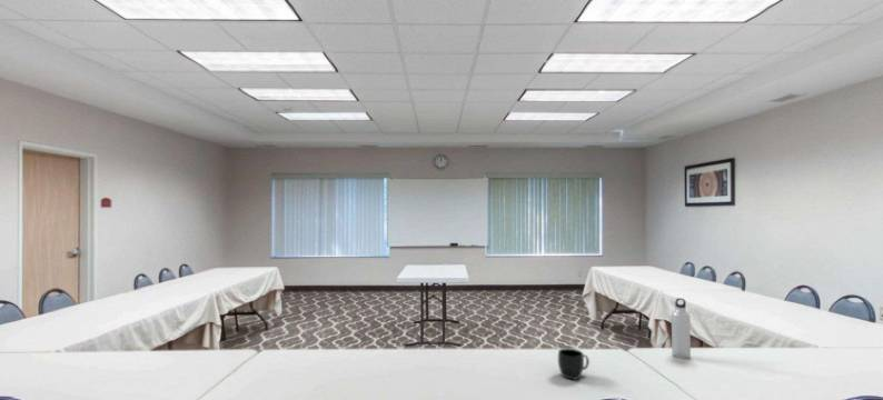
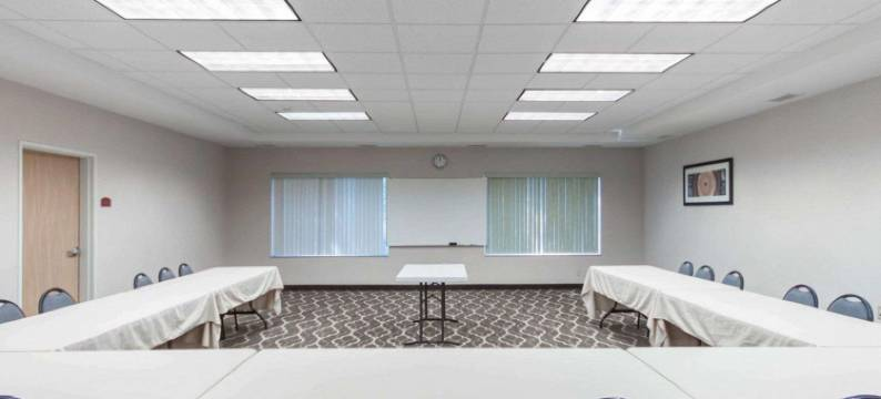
- mug (574, 363)
- water bottle (681, 327)
